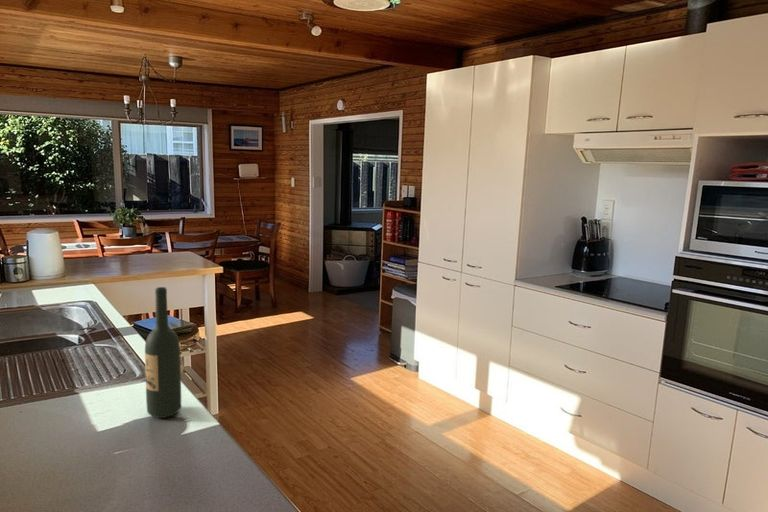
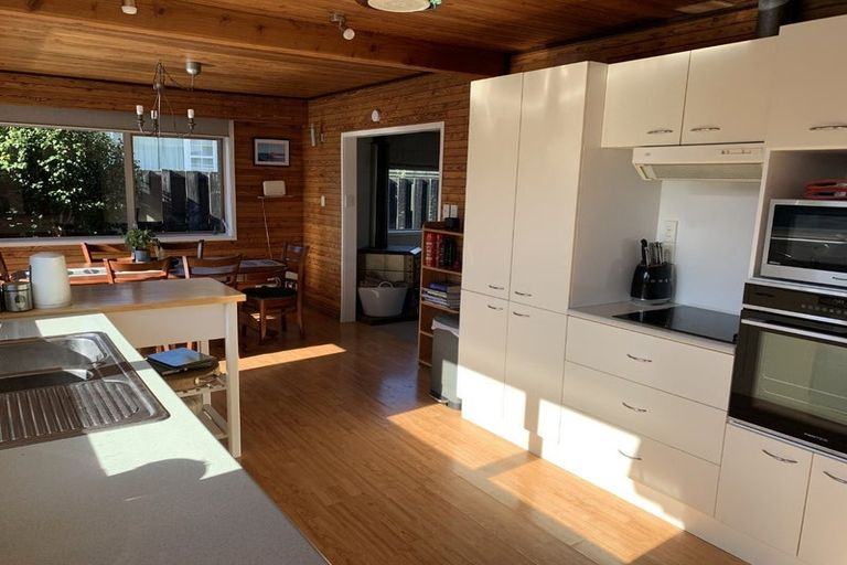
- wine bottle (162, 351)
